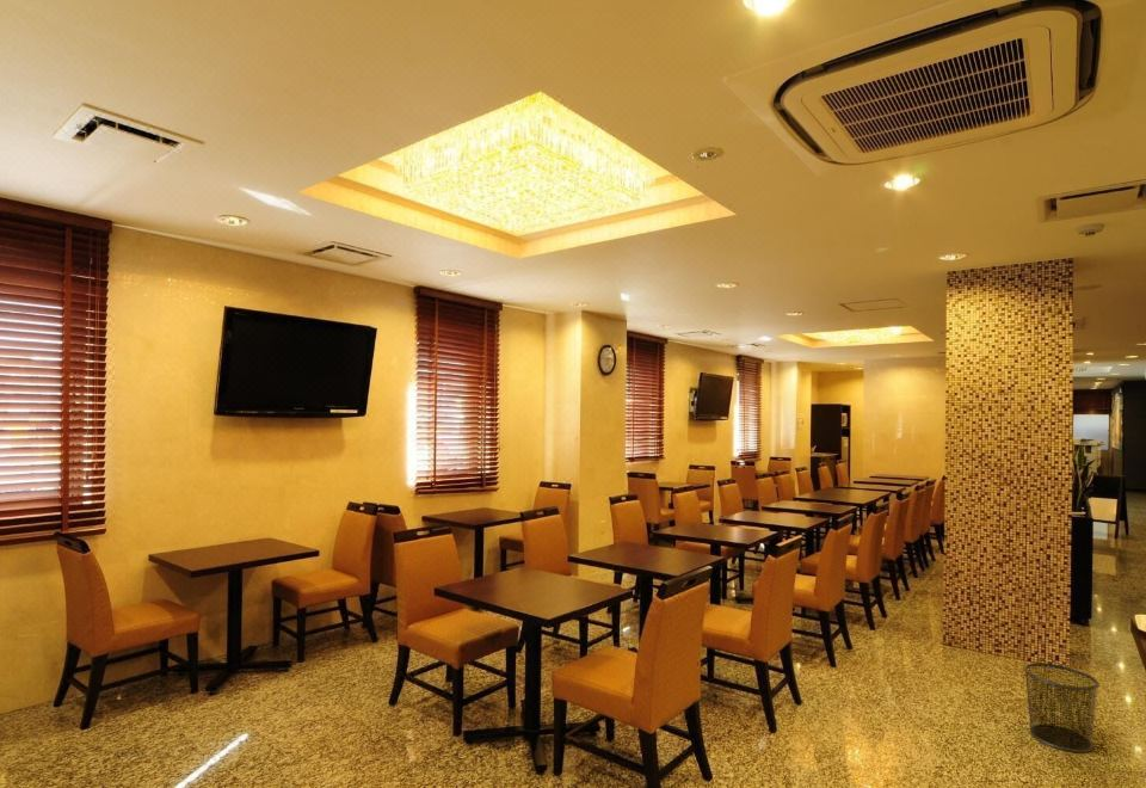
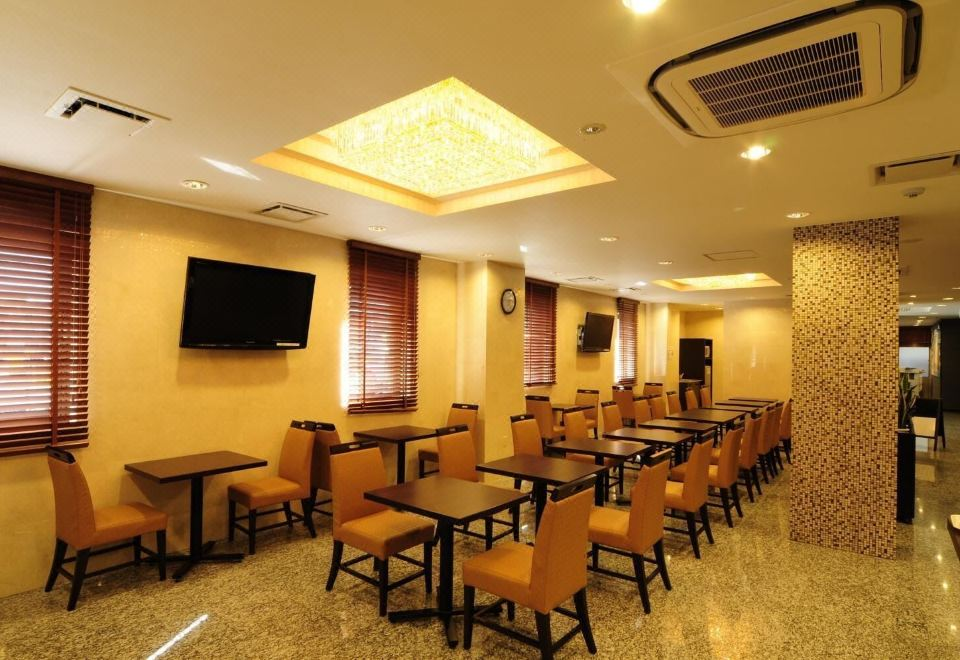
- waste bin (1060, 707)
